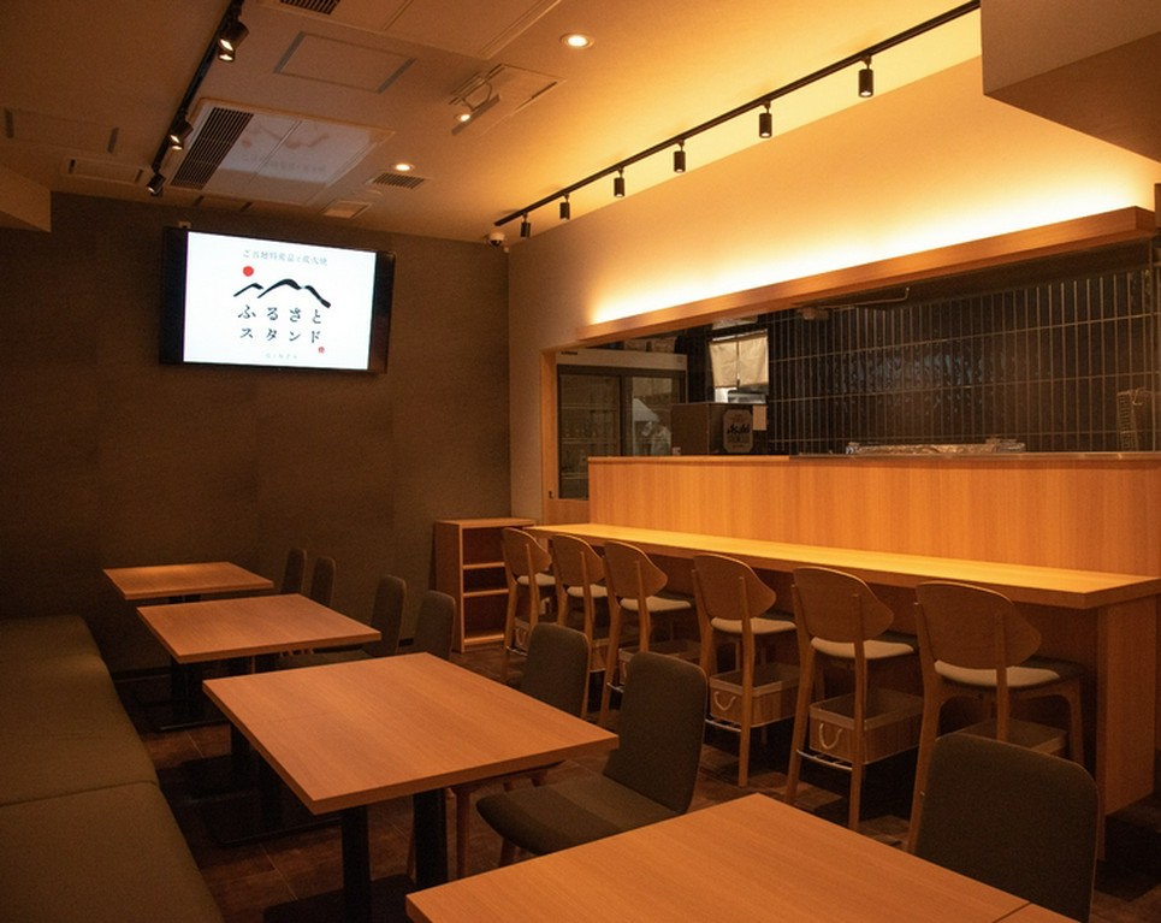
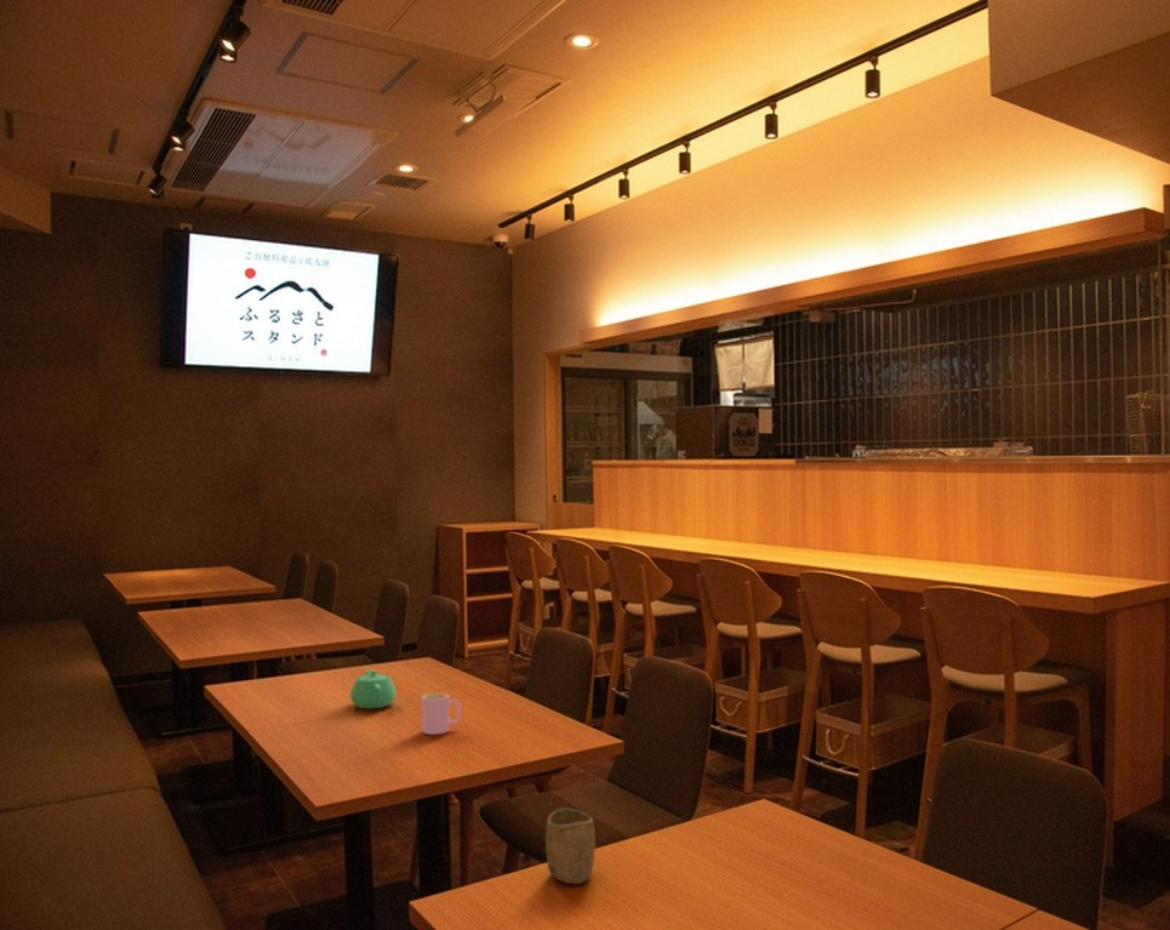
+ cup (441, 713)
+ teapot (372, 686)
+ cup (570, 845)
